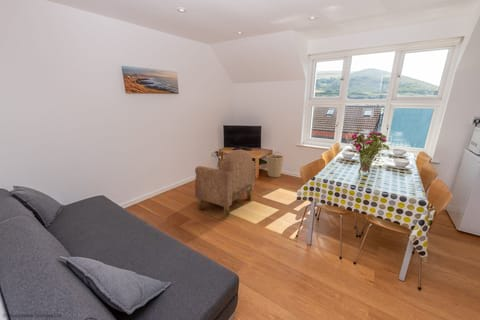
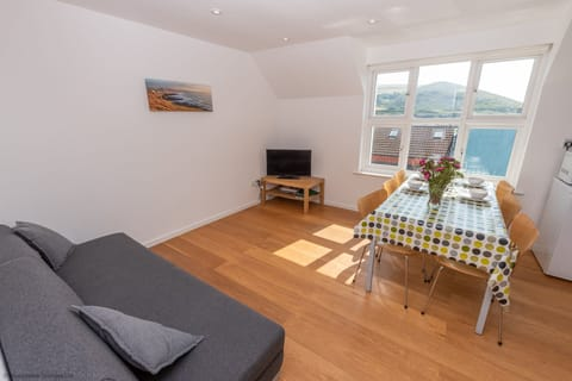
- armchair (223, 176)
- basket (274, 164)
